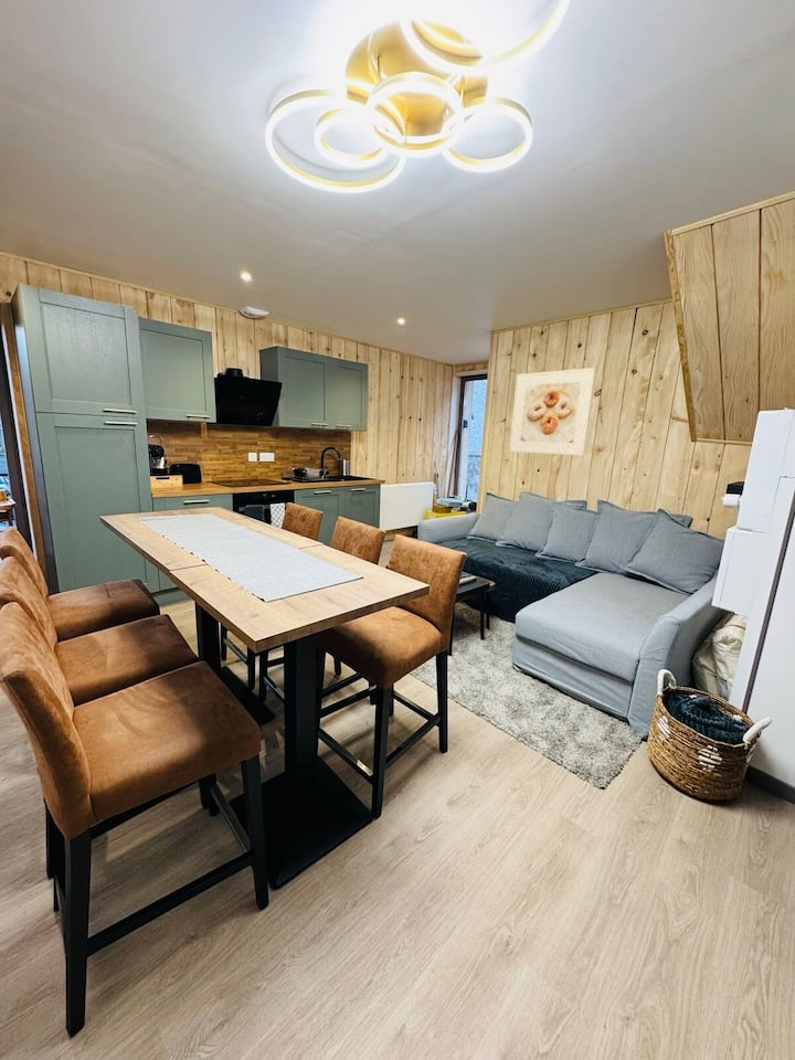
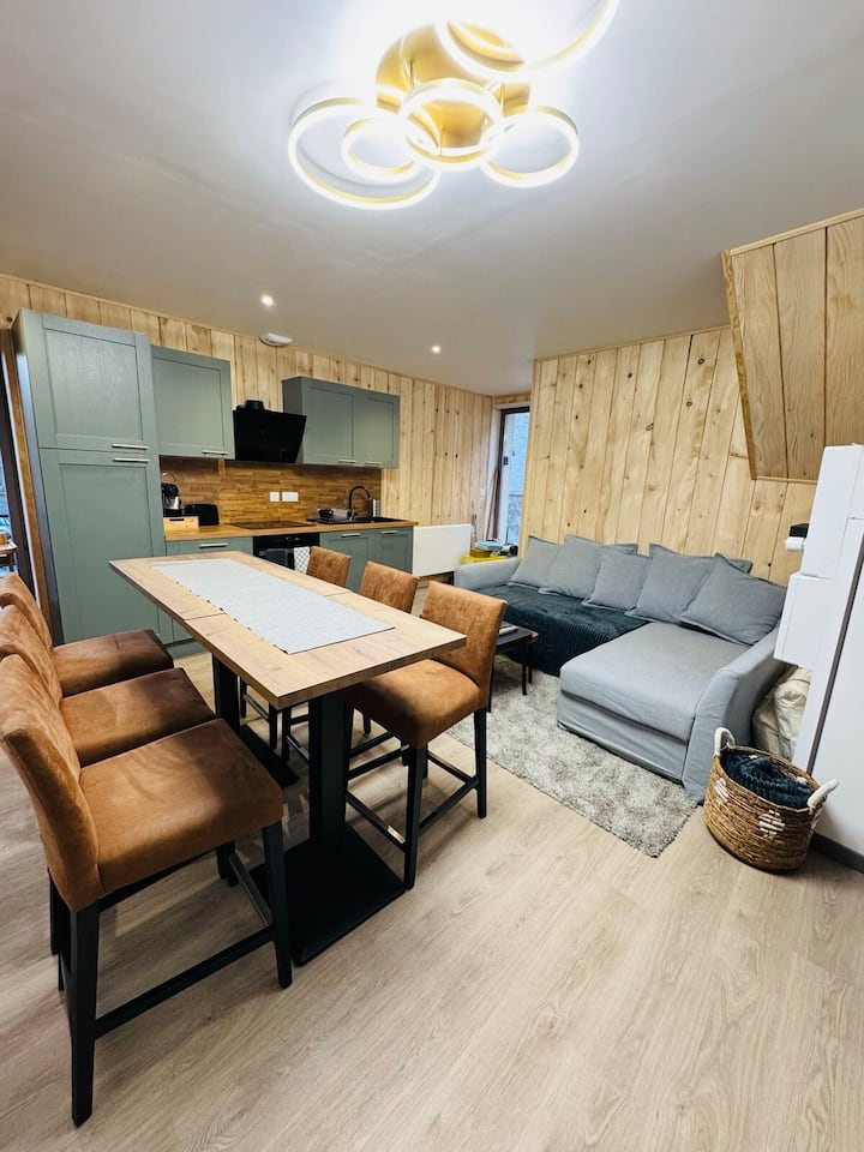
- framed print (549, 413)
